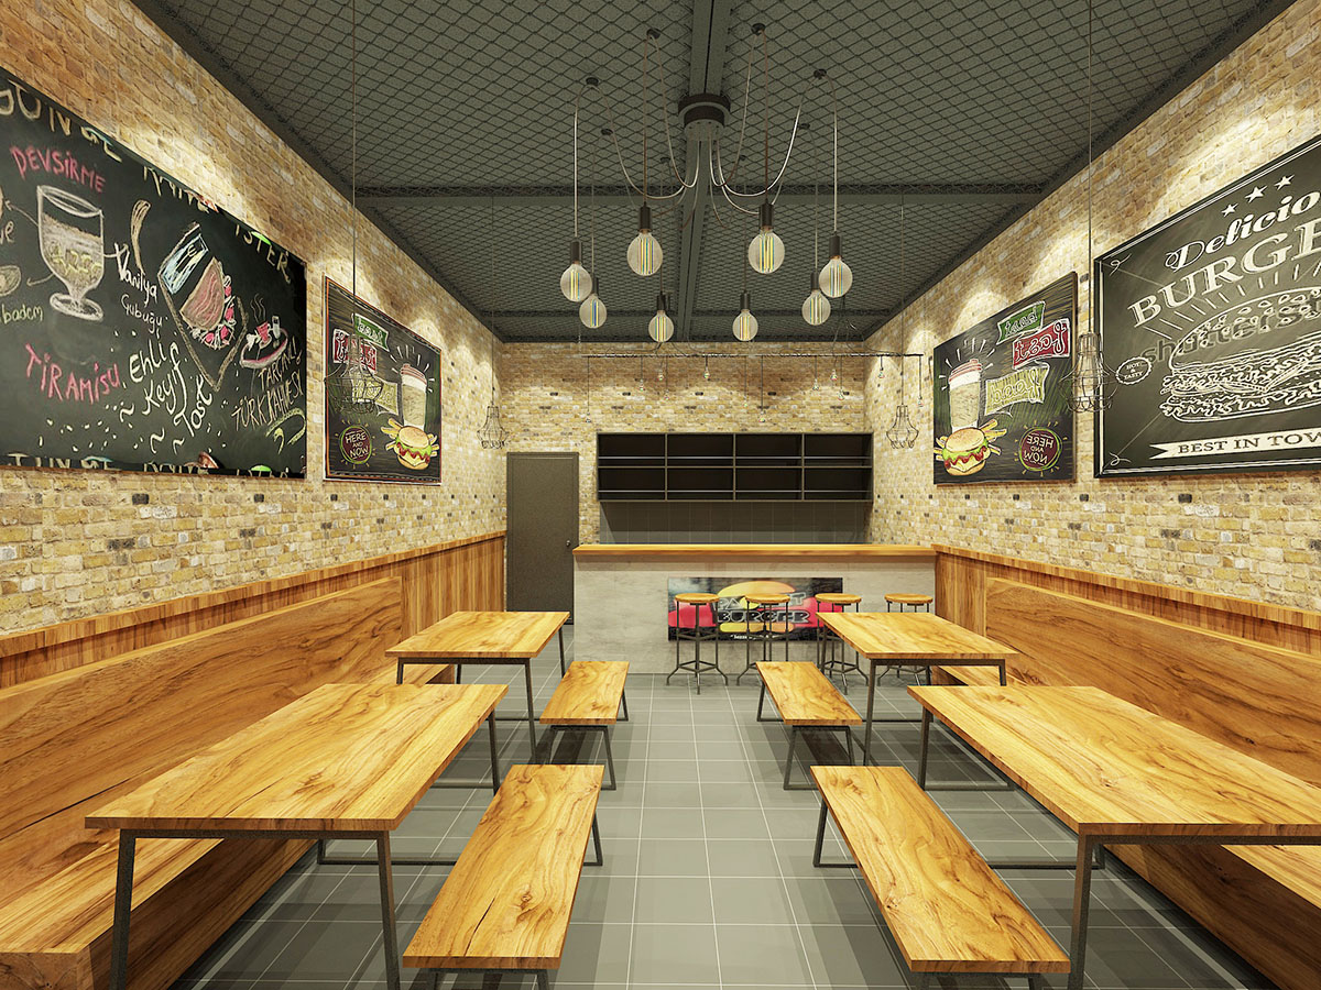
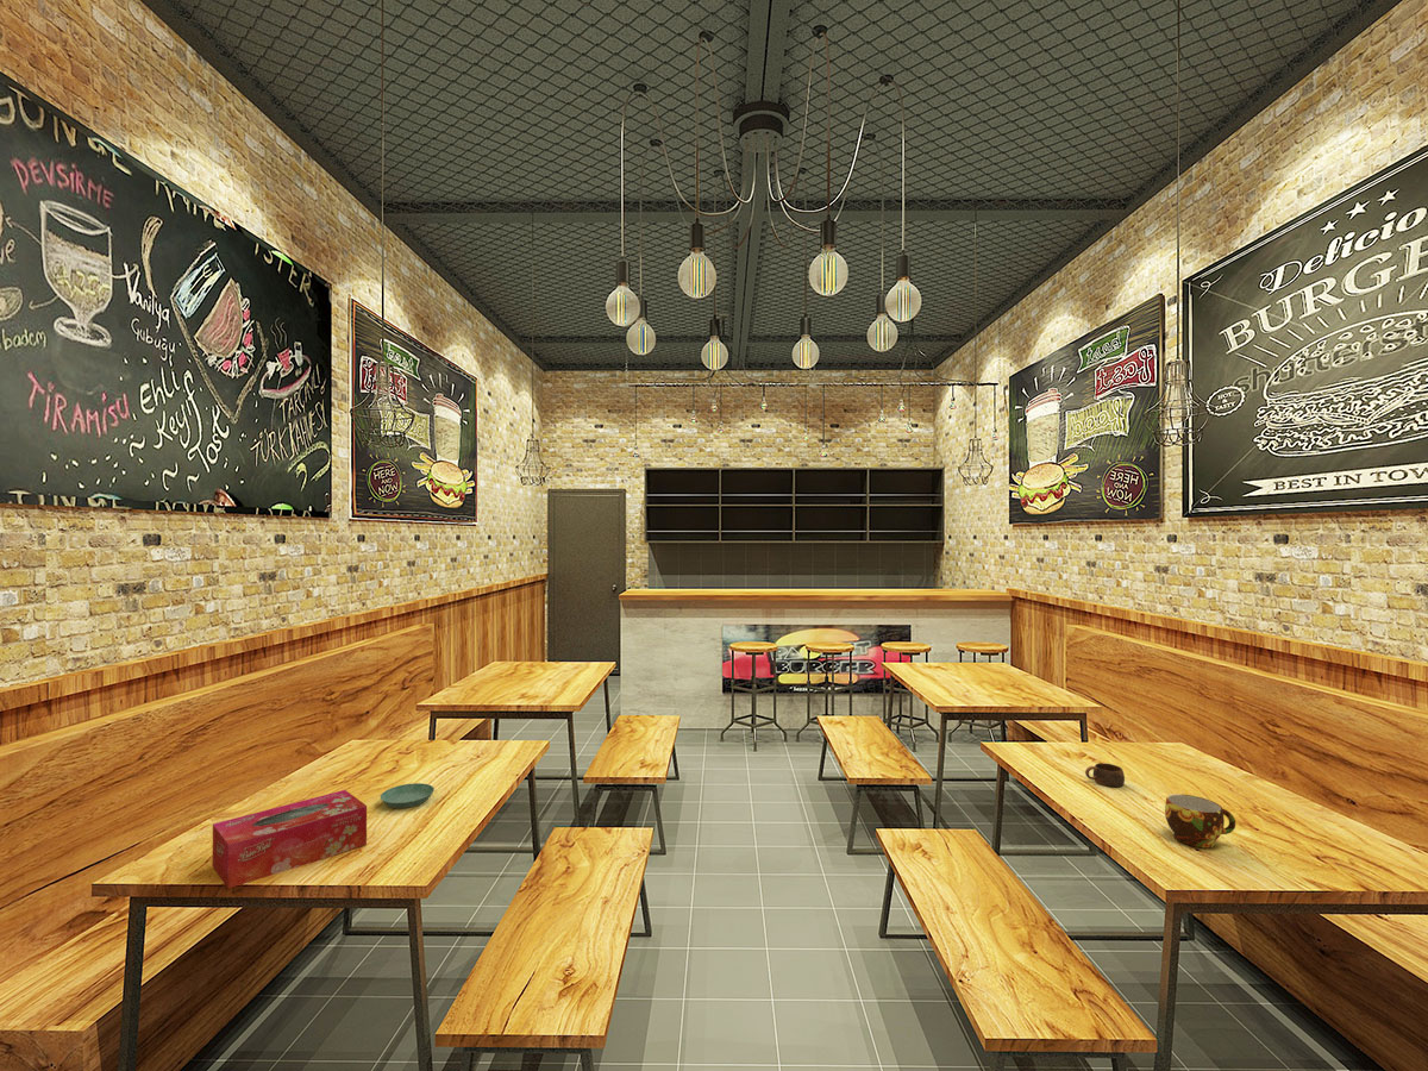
+ cup (1196, 821)
+ cup (1103, 774)
+ saucer (407, 796)
+ tissue box (292, 834)
